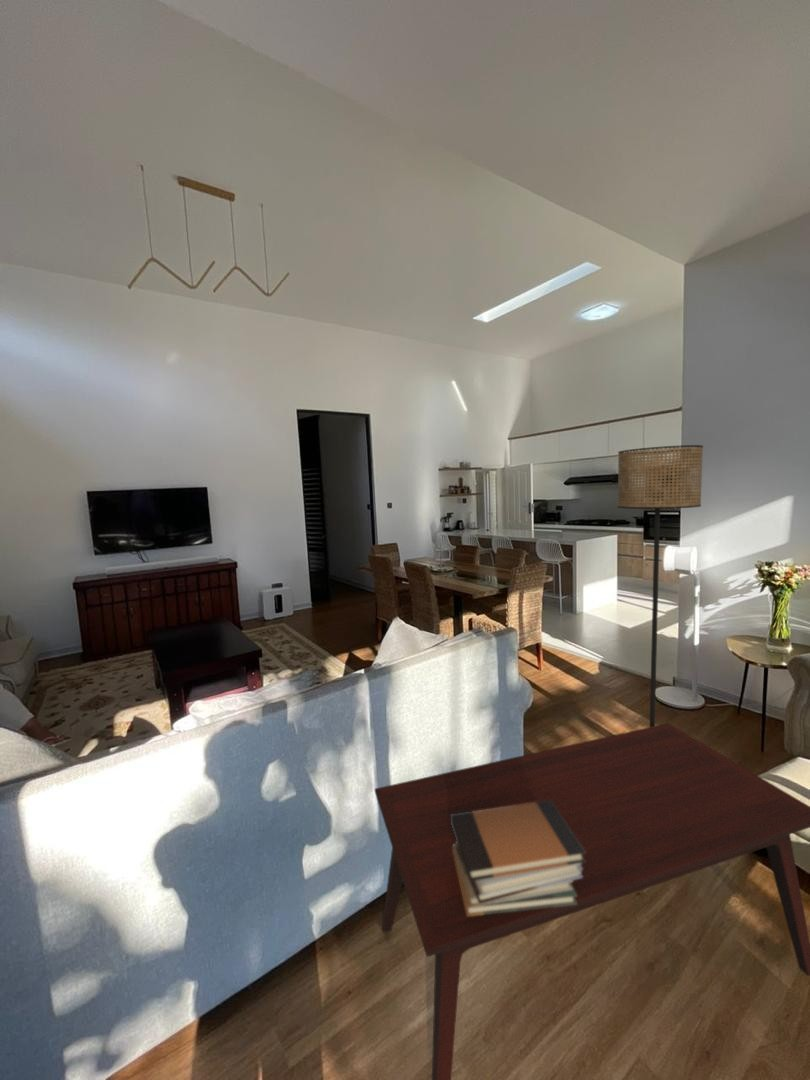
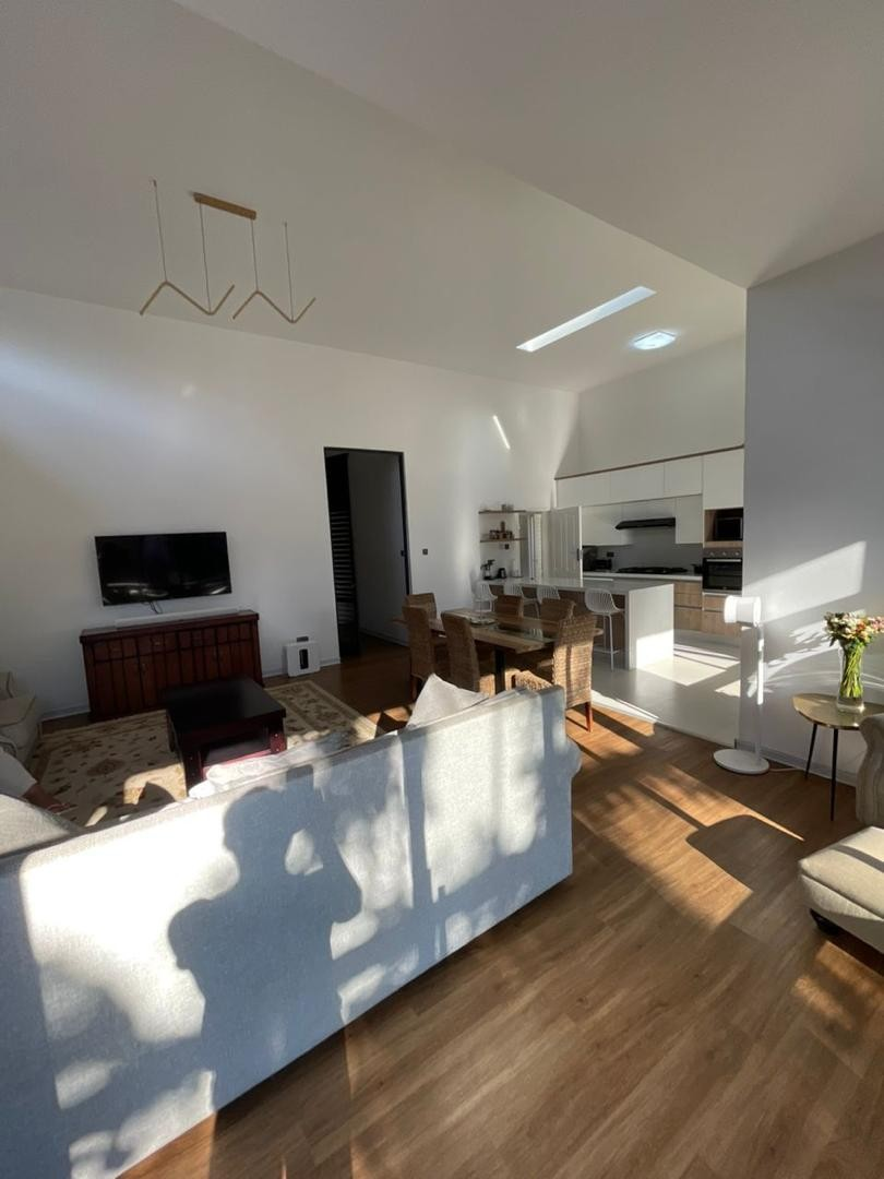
- book stack (514, 855)
- floor lamp (654, 630)
- coffee table (583, 876)
